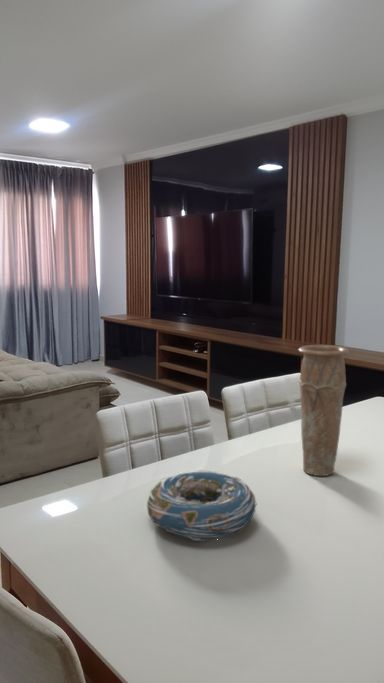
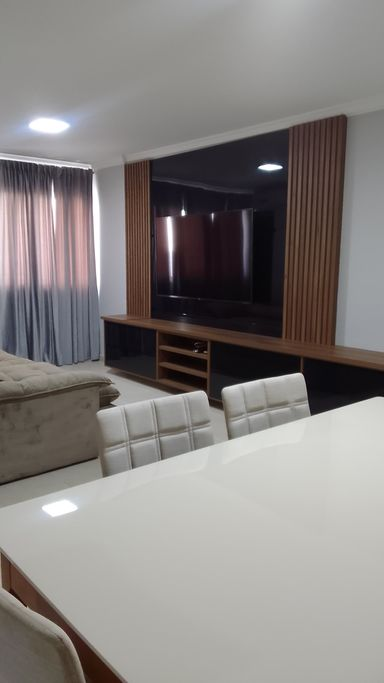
- decorative bowl (202, 502)
- vase (321, 410)
